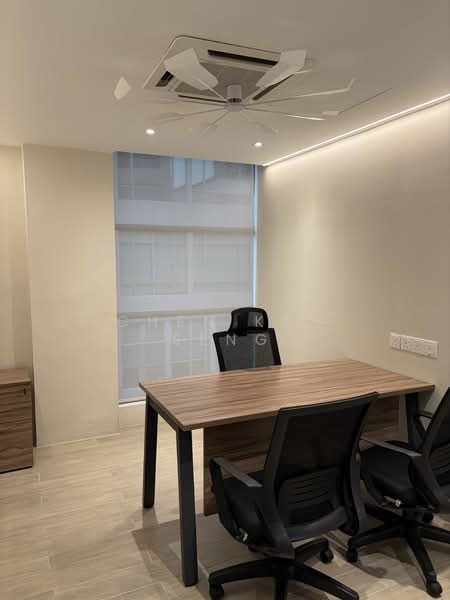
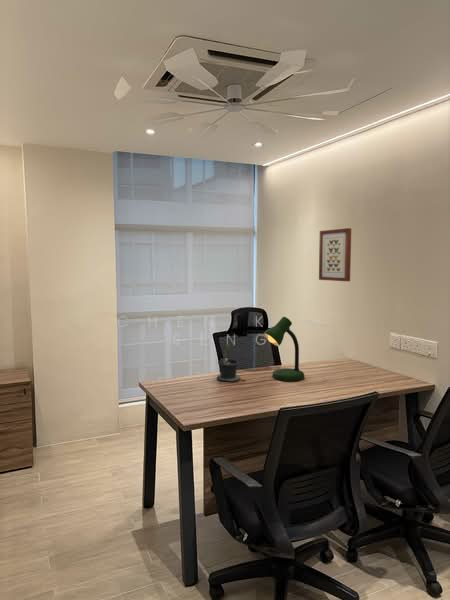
+ desk lamp (280, 343)
+ potted plant (229, 358)
+ wall art (334, 255)
